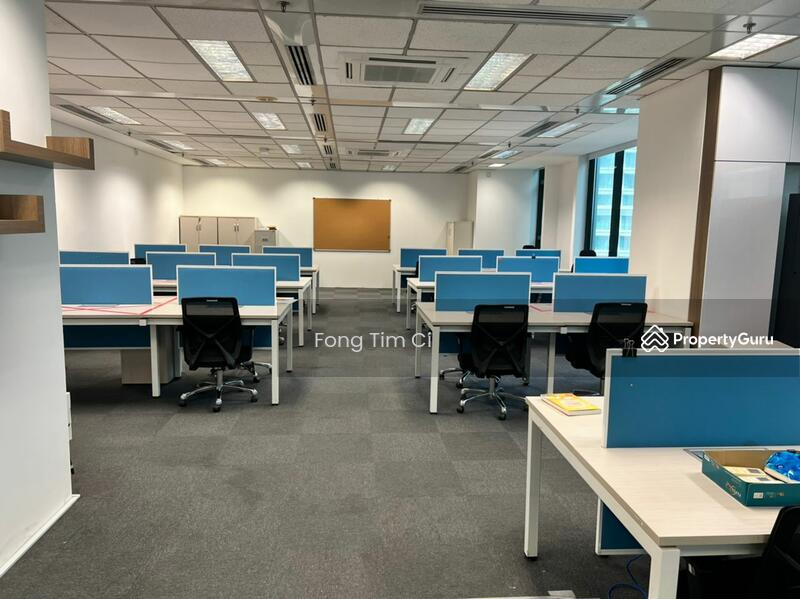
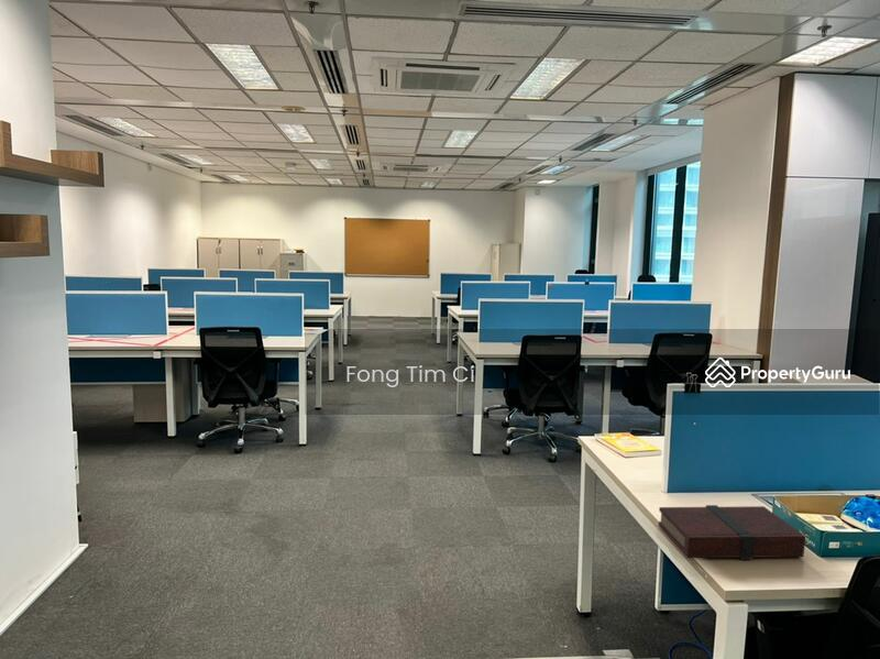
+ book (727, 530)
